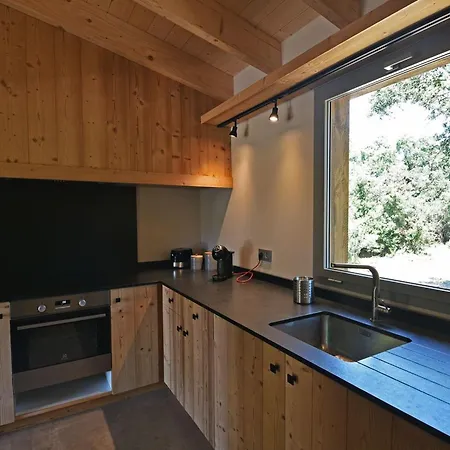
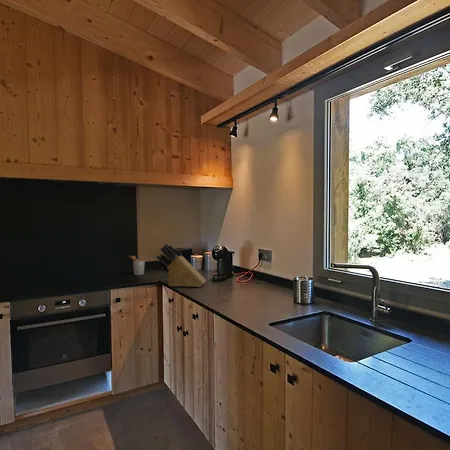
+ utensil holder (136, 264)
+ knife block (181, 264)
